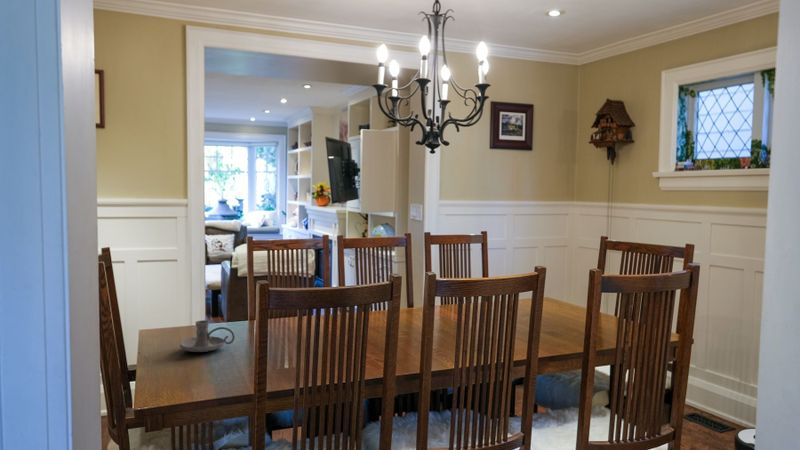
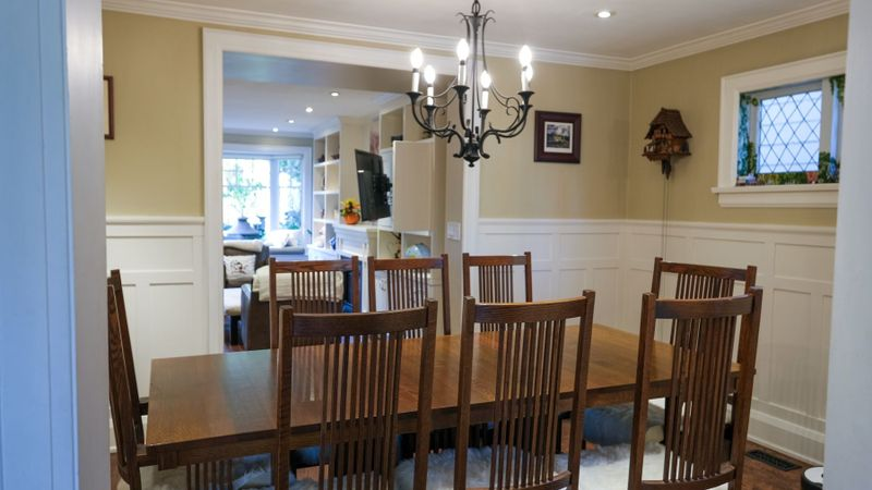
- candle holder (207, 335)
